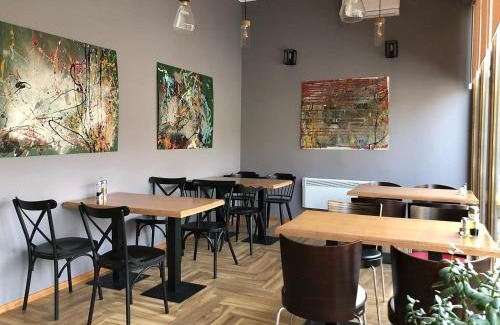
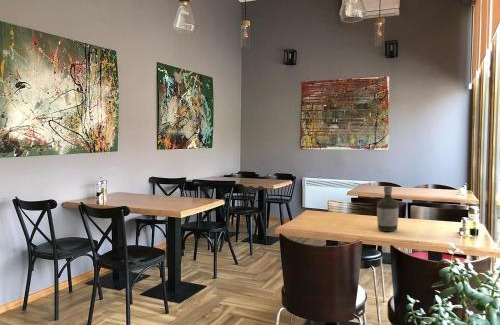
+ bottle (387, 208)
